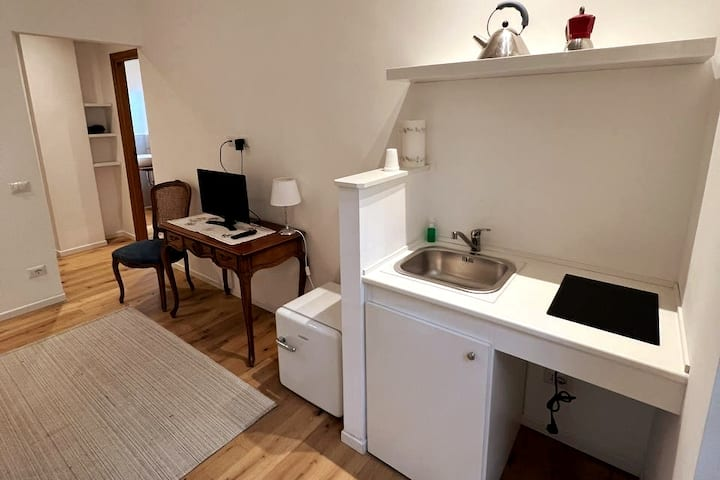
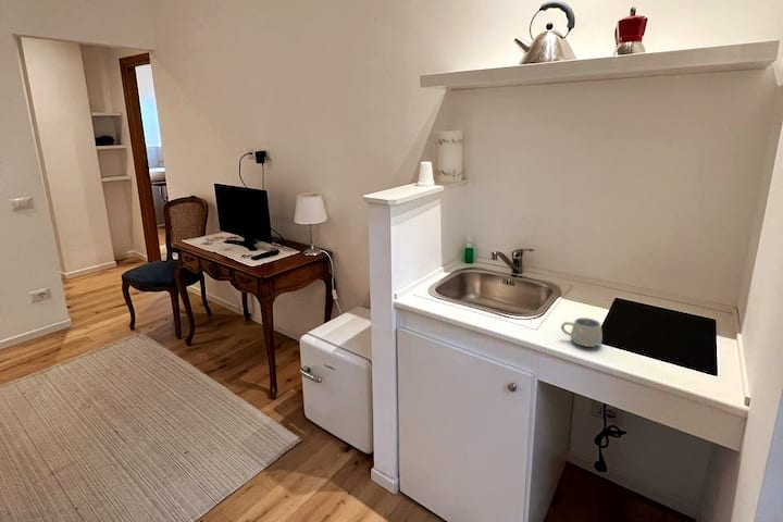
+ mug (581, 332)
